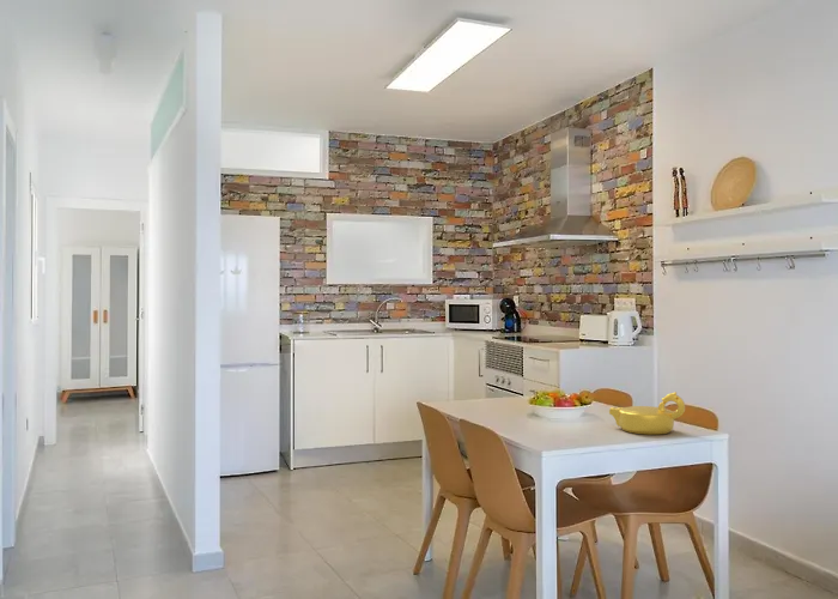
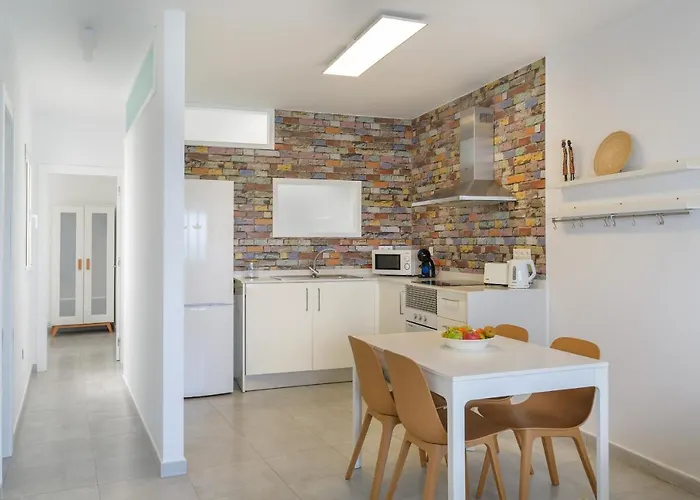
- teapot (645, 410)
